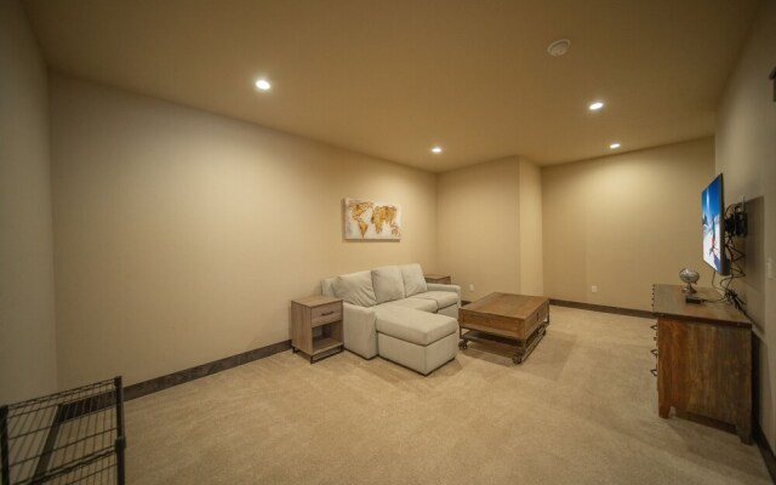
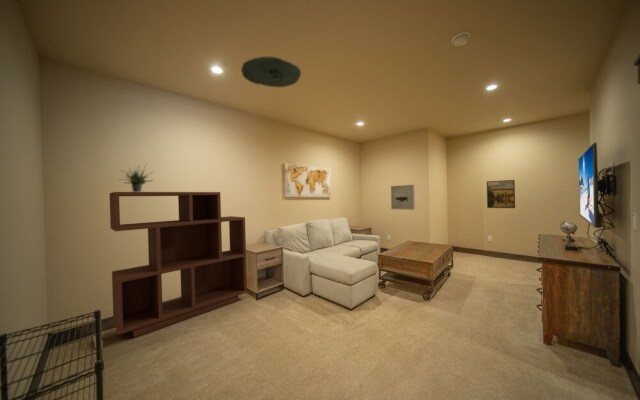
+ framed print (500, 194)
+ wall art (402, 197)
+ potted plant (135, 176)
+ bookcase (186, 252)
+ ceiling light (271, 72)
